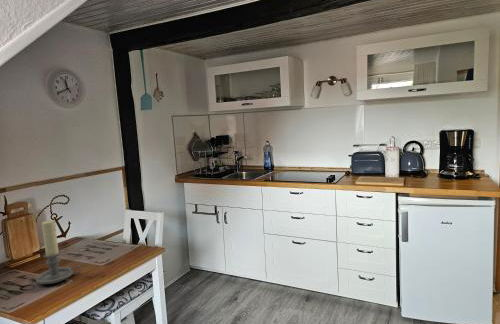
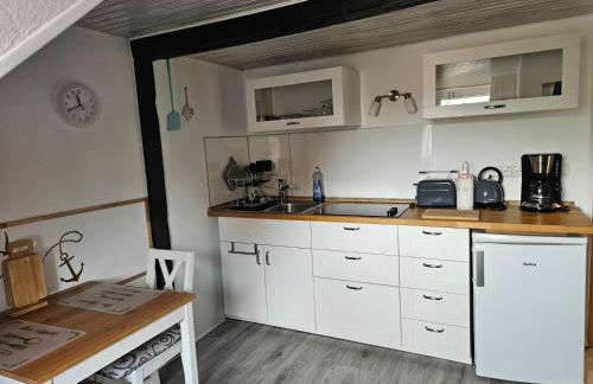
- candle holder (55, 249)
